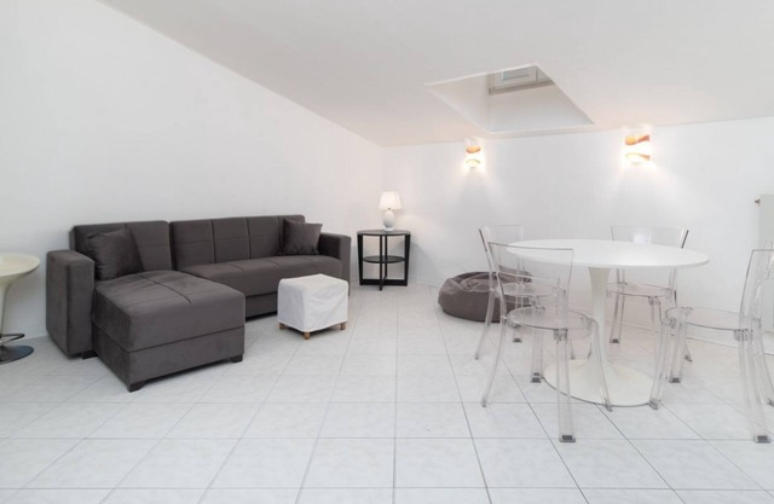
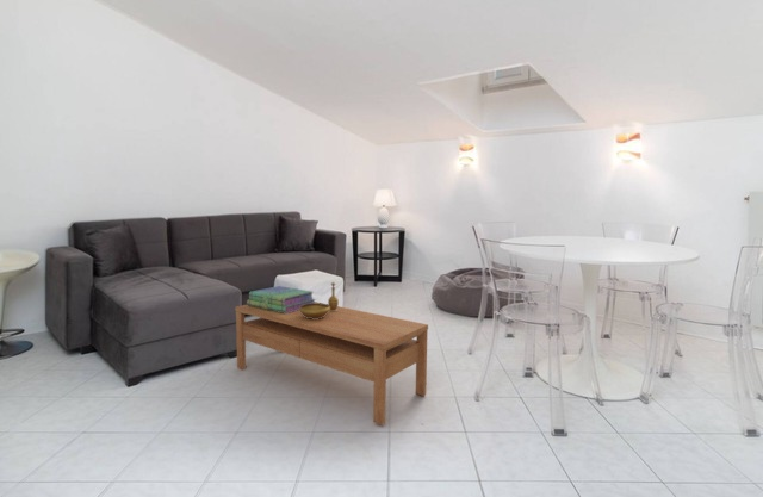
+ stack of books (281, 298)
+ coffee table (324, 348)
+ decorative bowl (318, 303)
